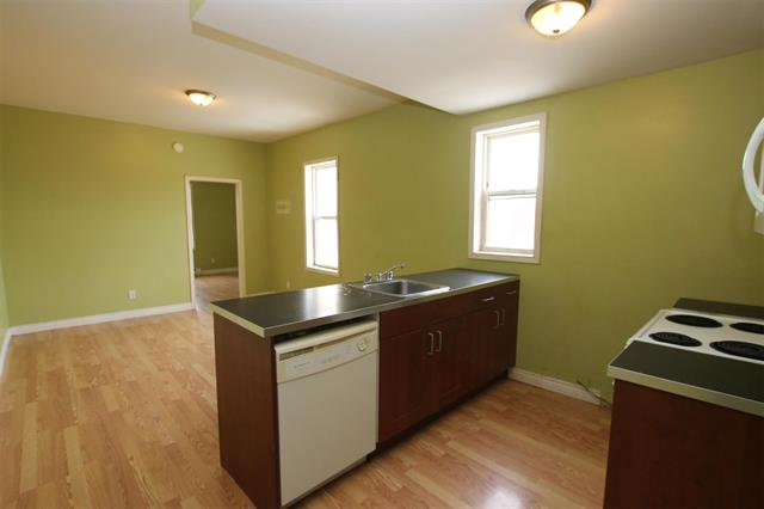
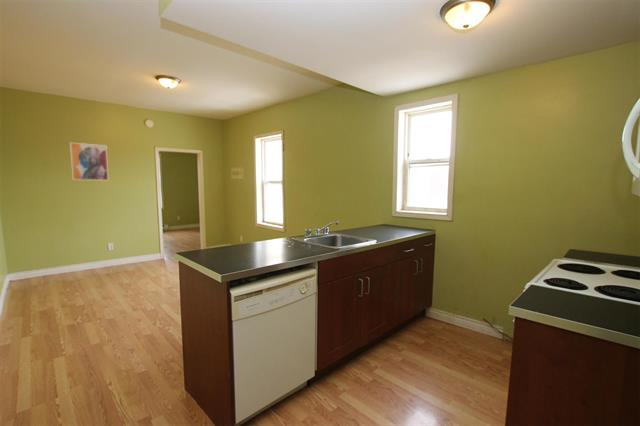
+ wall art (89, 162)
